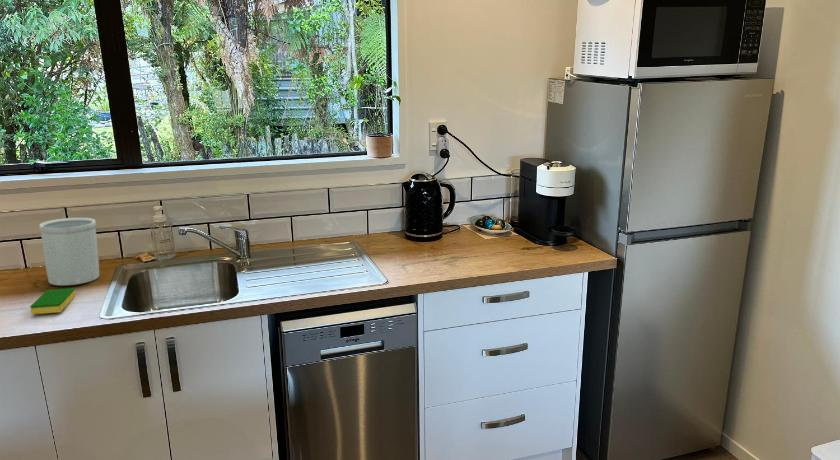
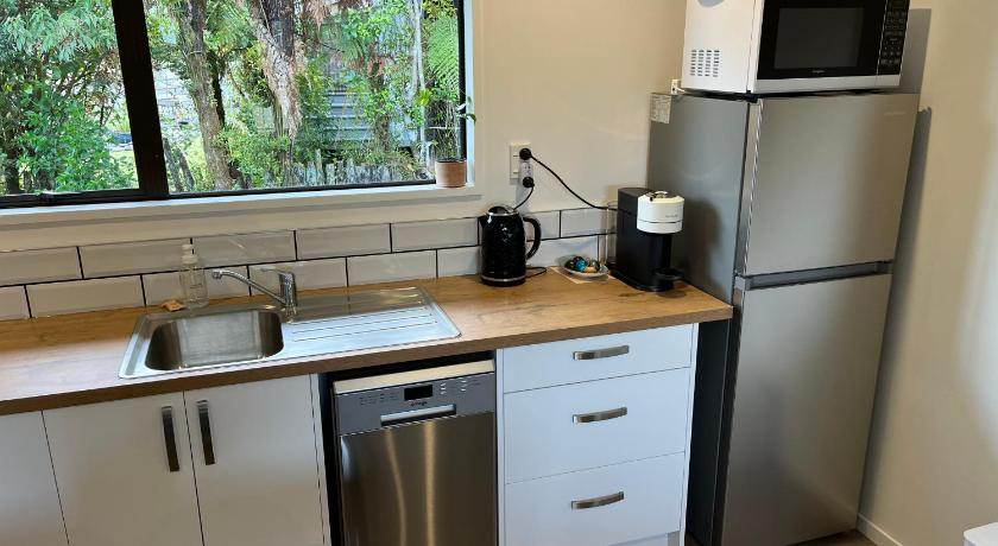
- dish sponge (53, 300)
- utensil holder (71, 250)
